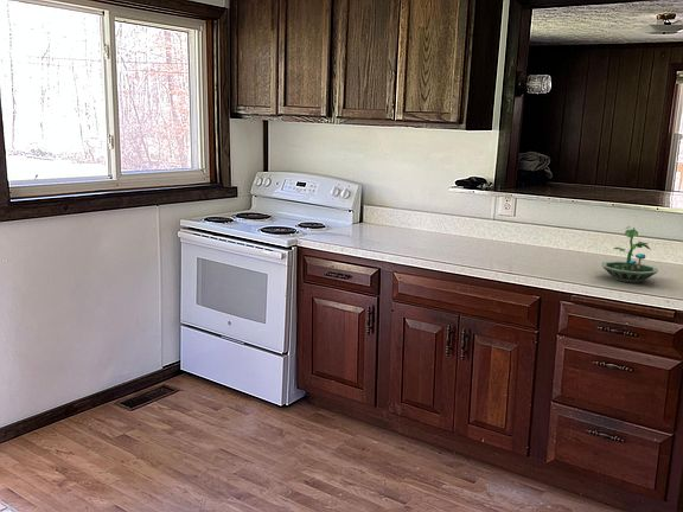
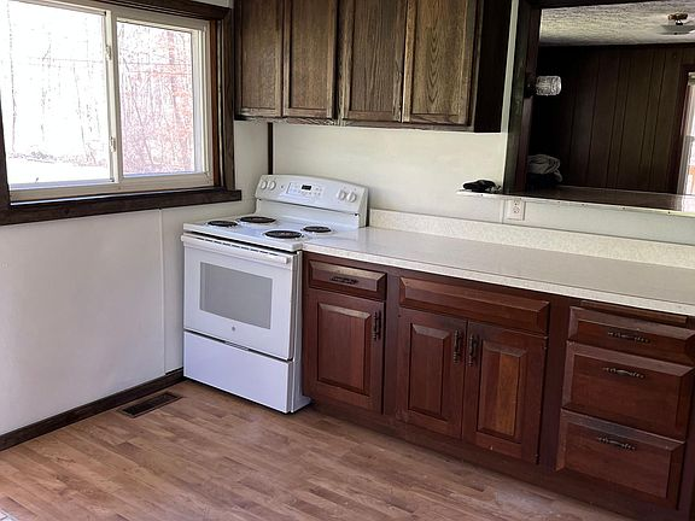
- terrarium (632, 237)
